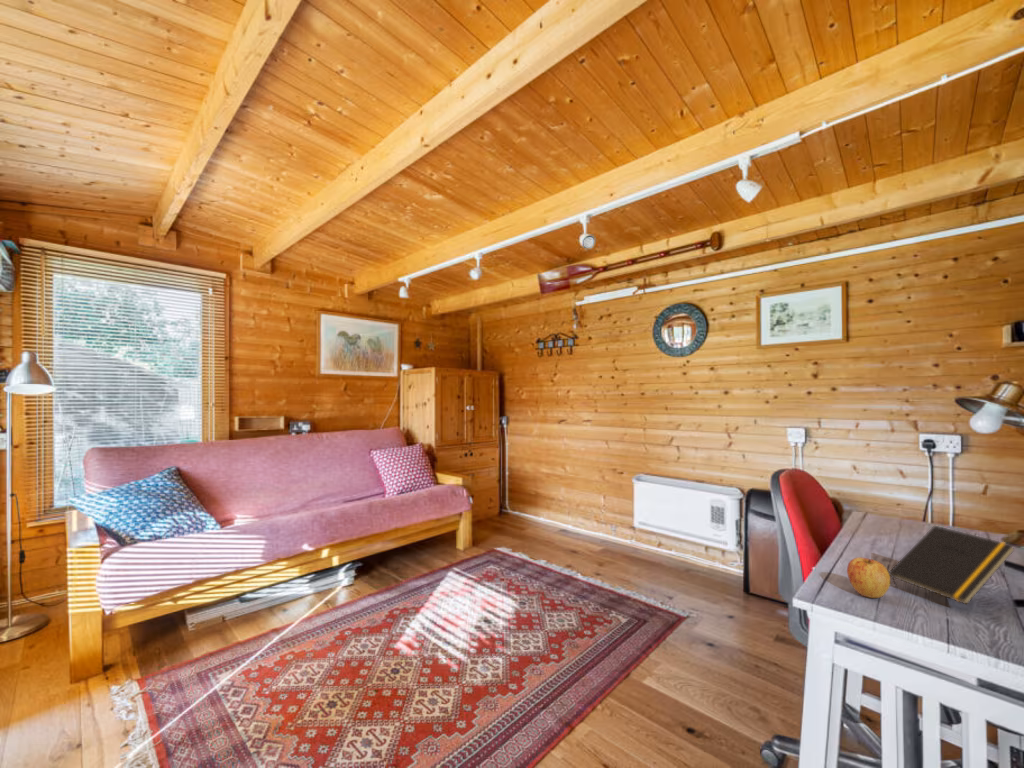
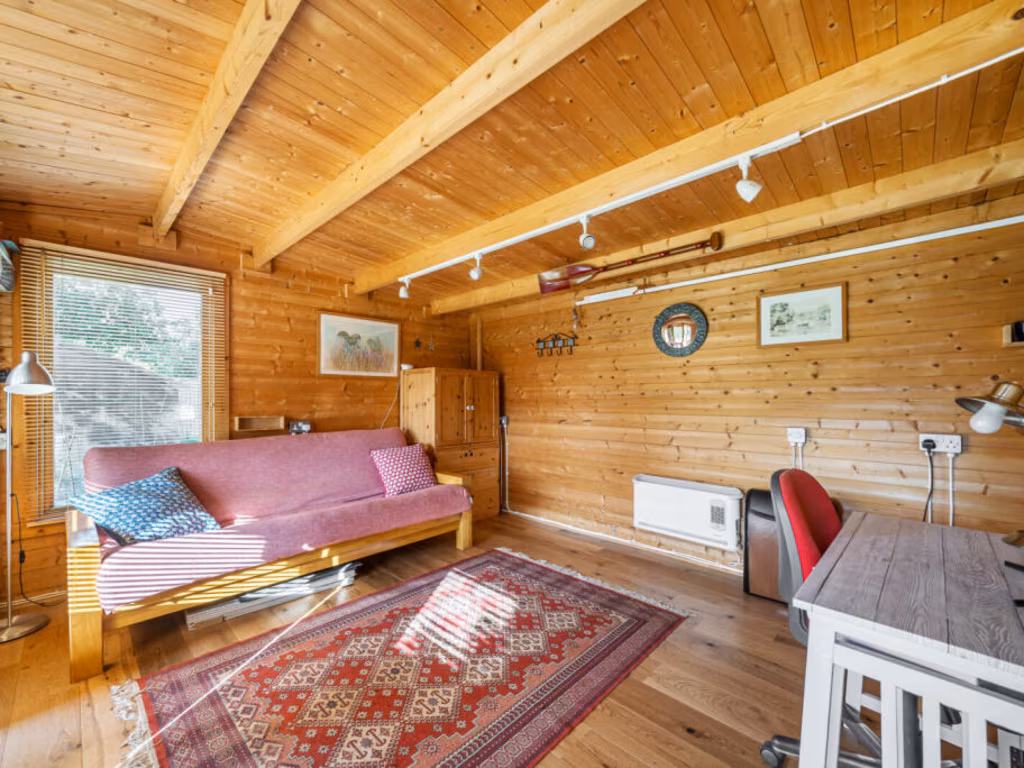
- notepad (948, 566)
- apple (868, 577)
